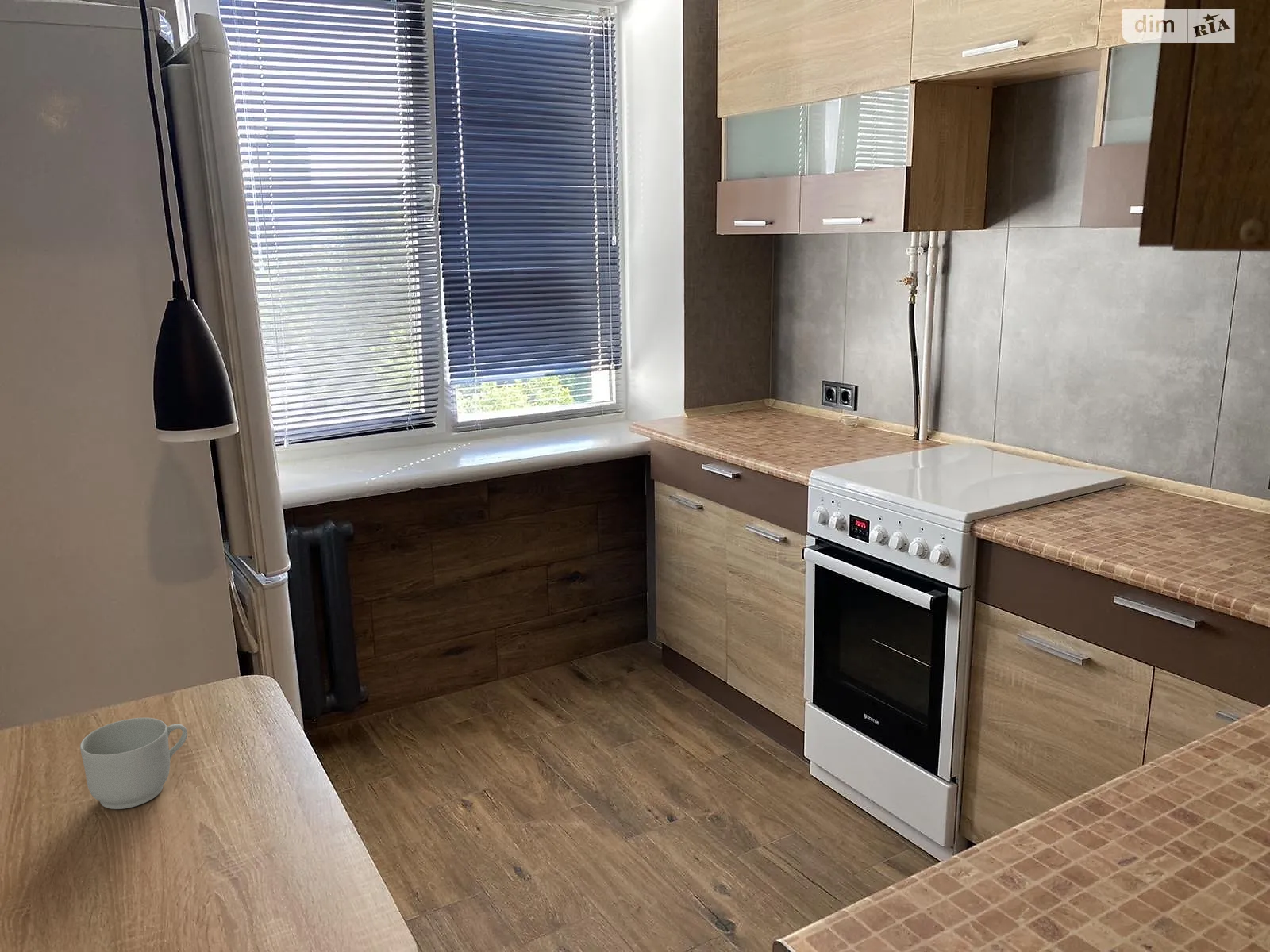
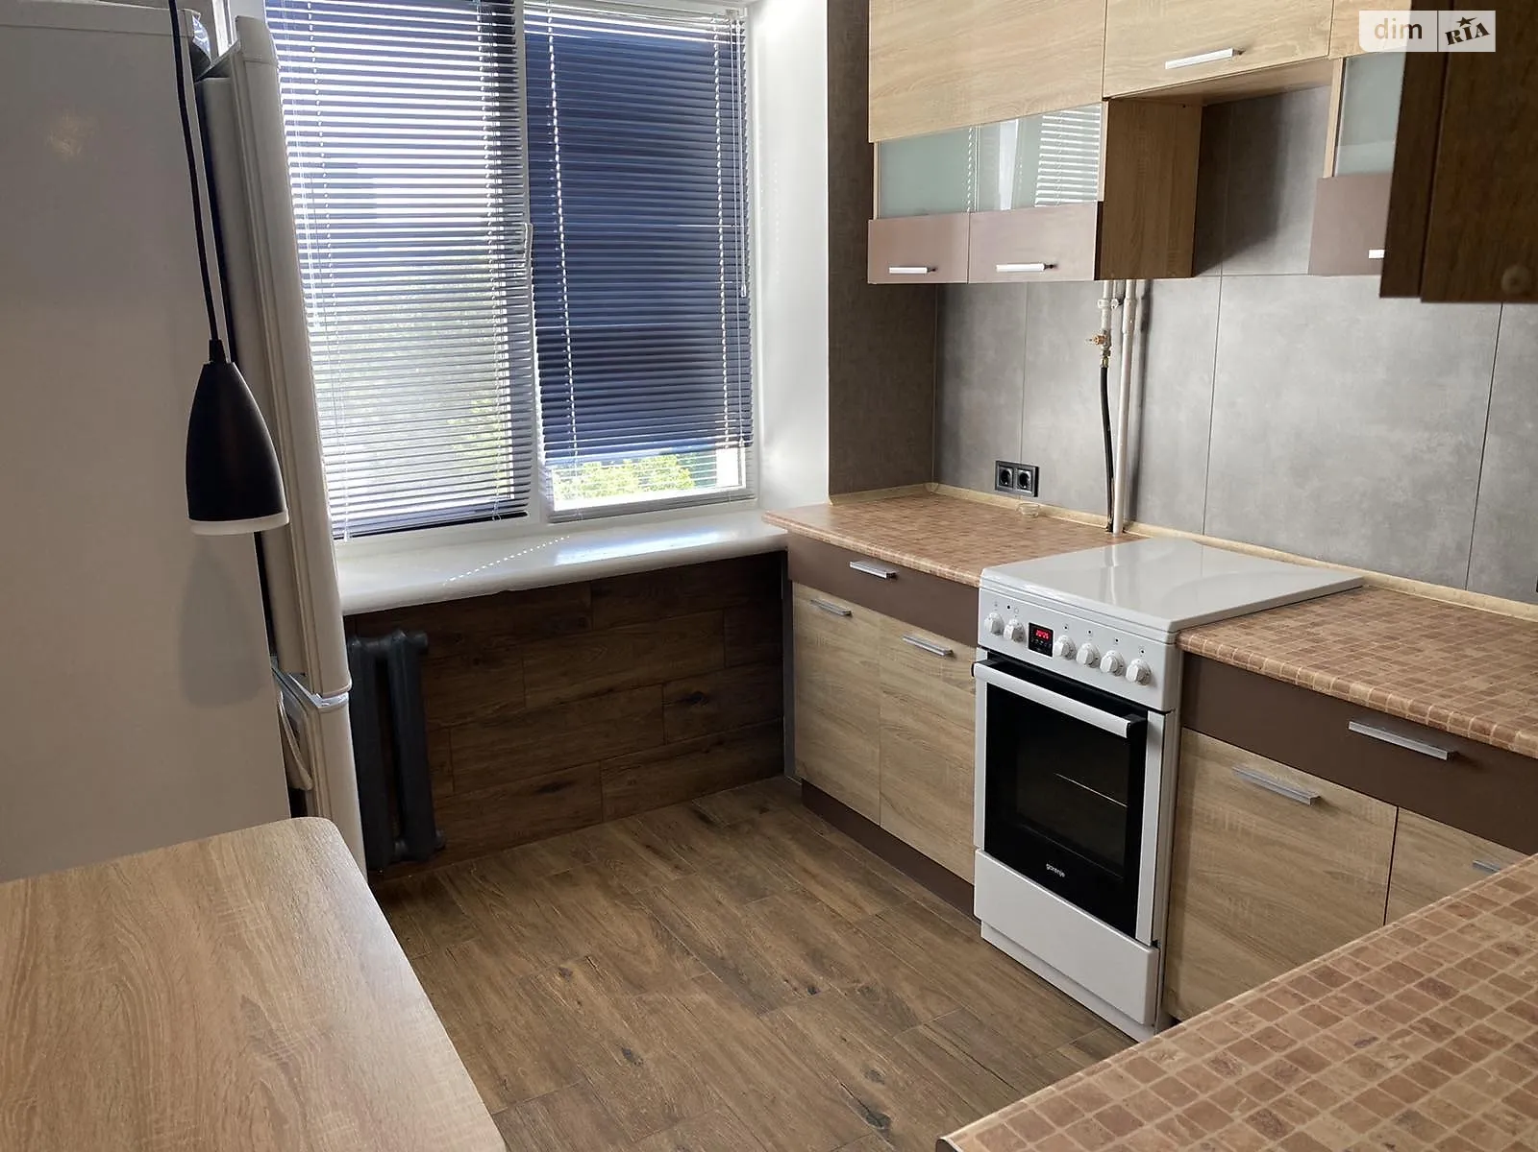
- mug (139, 760)
